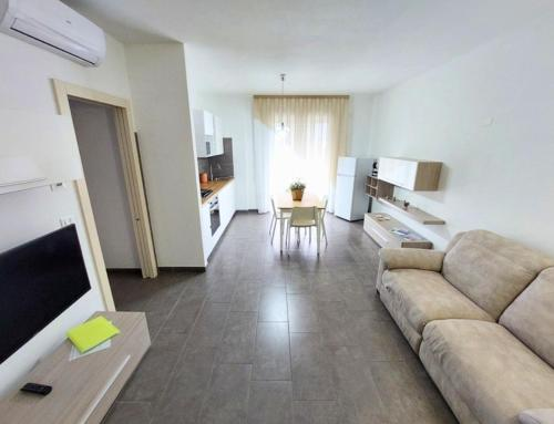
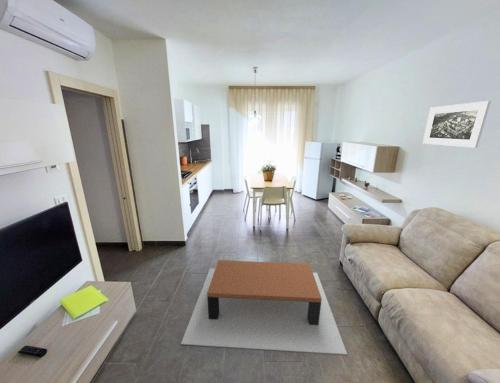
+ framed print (451, 125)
+ coffee table (262, 289)
